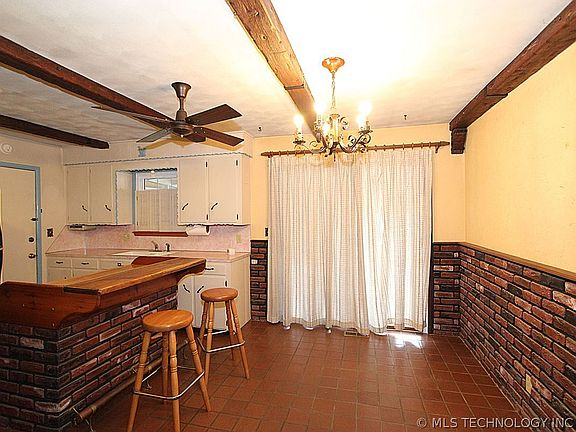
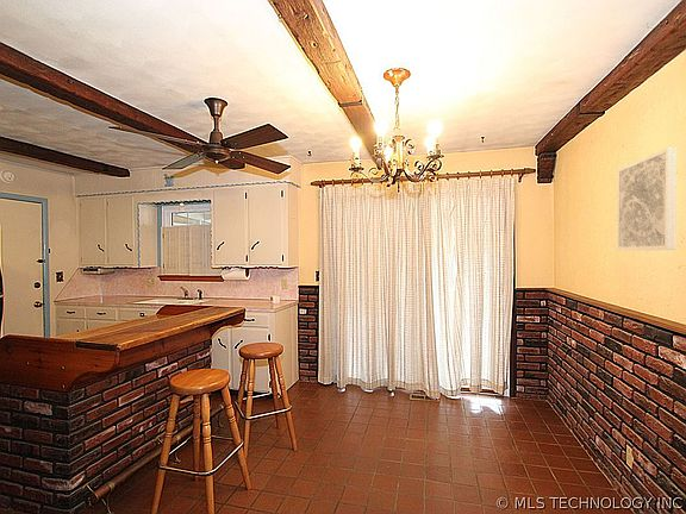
+ wall art (643, 205)
